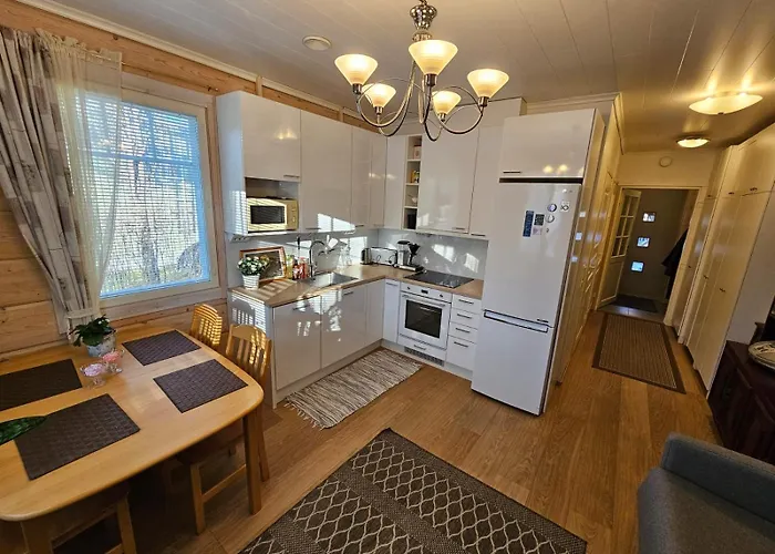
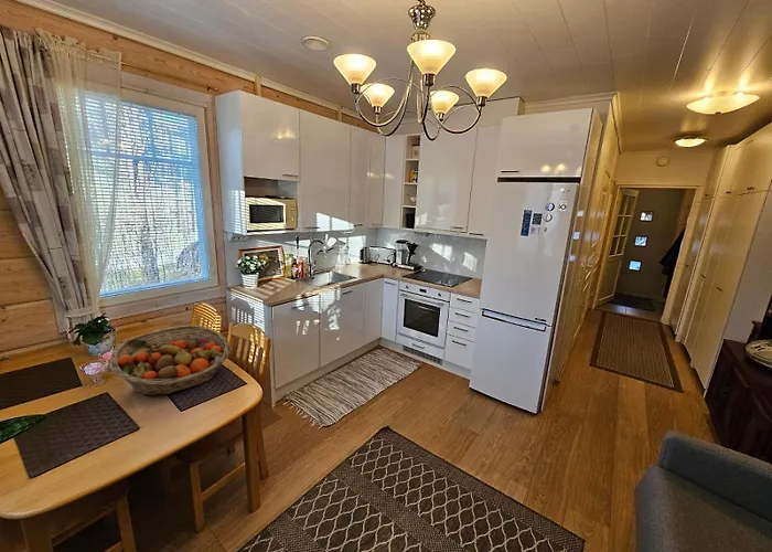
+ fruit basket (175, 358)
